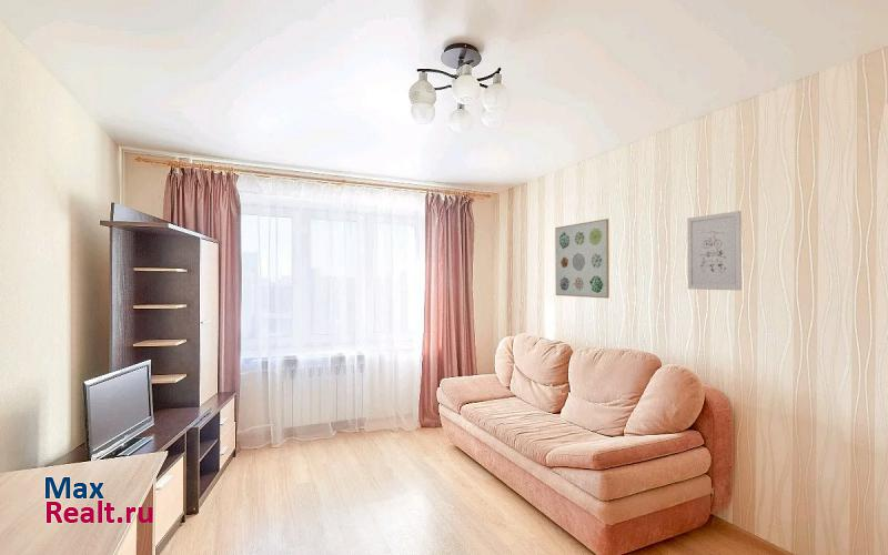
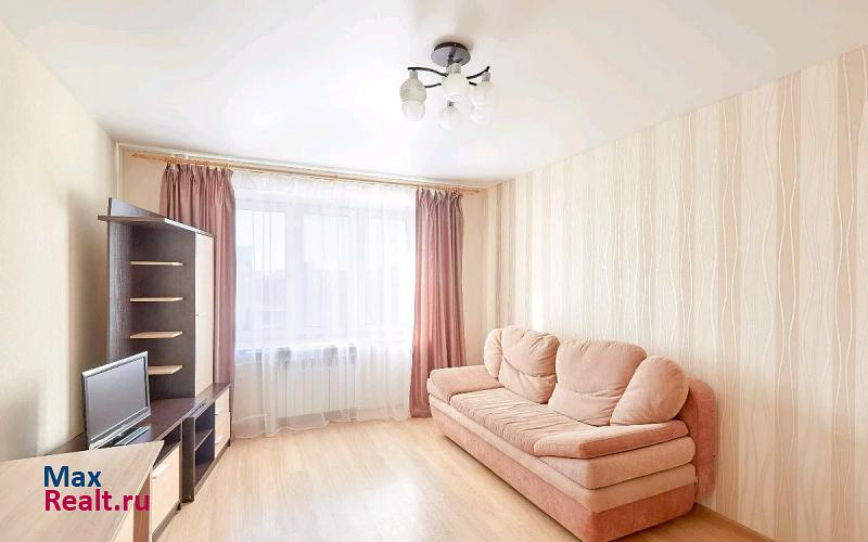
- wall art (713, 252)
- wall art (579, 260)
